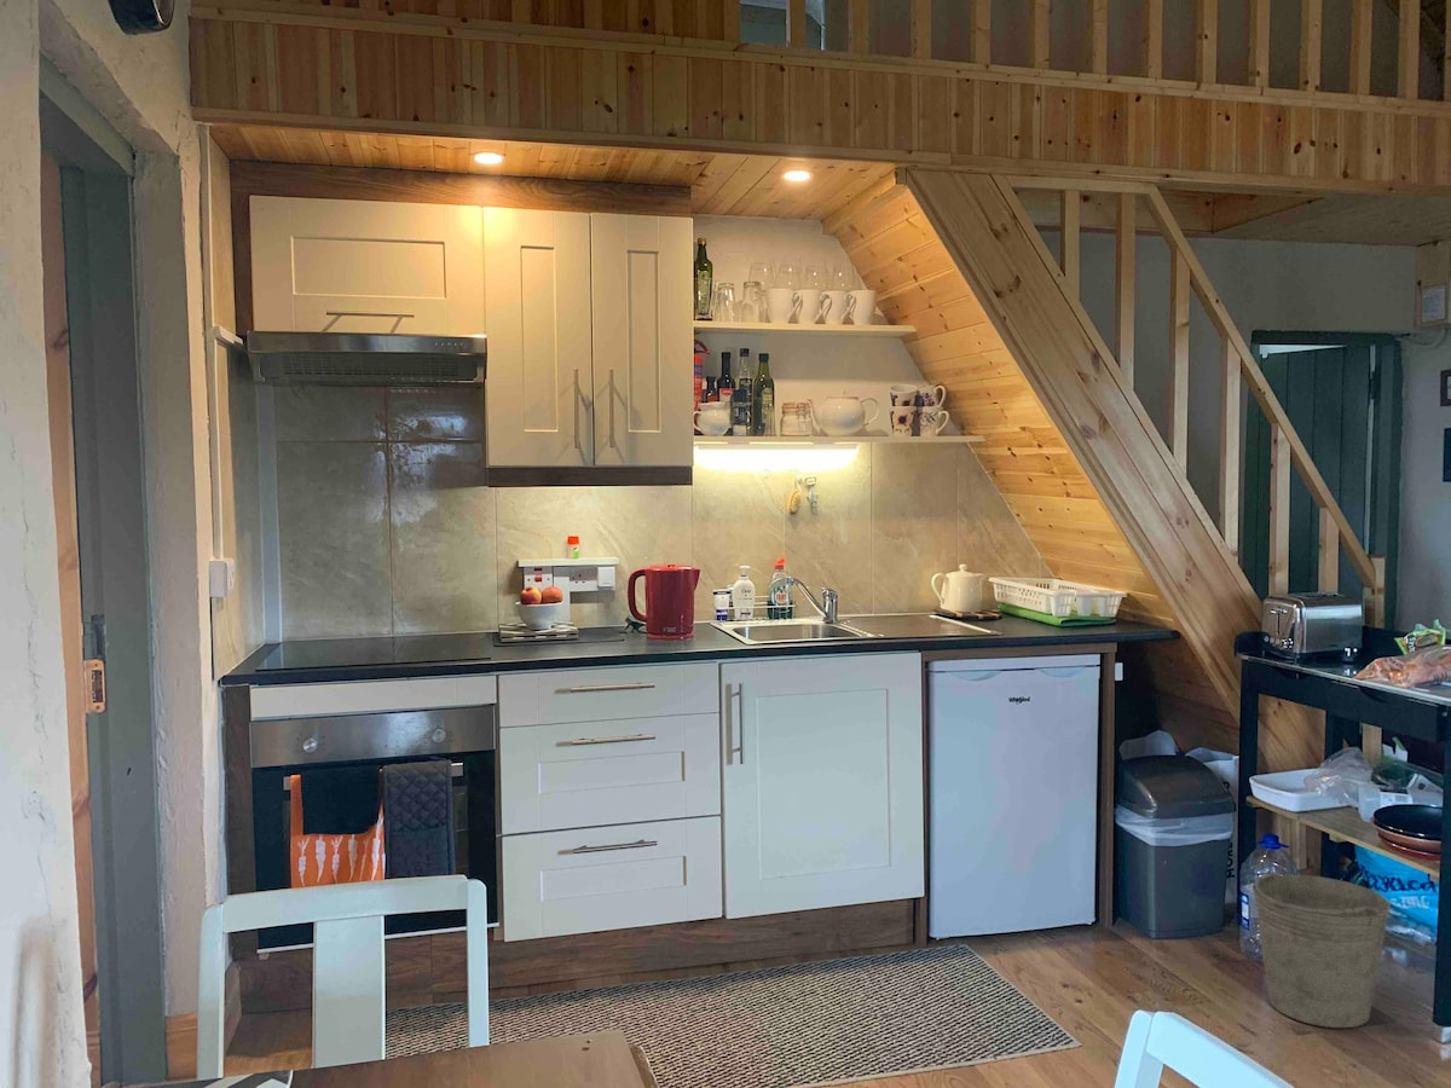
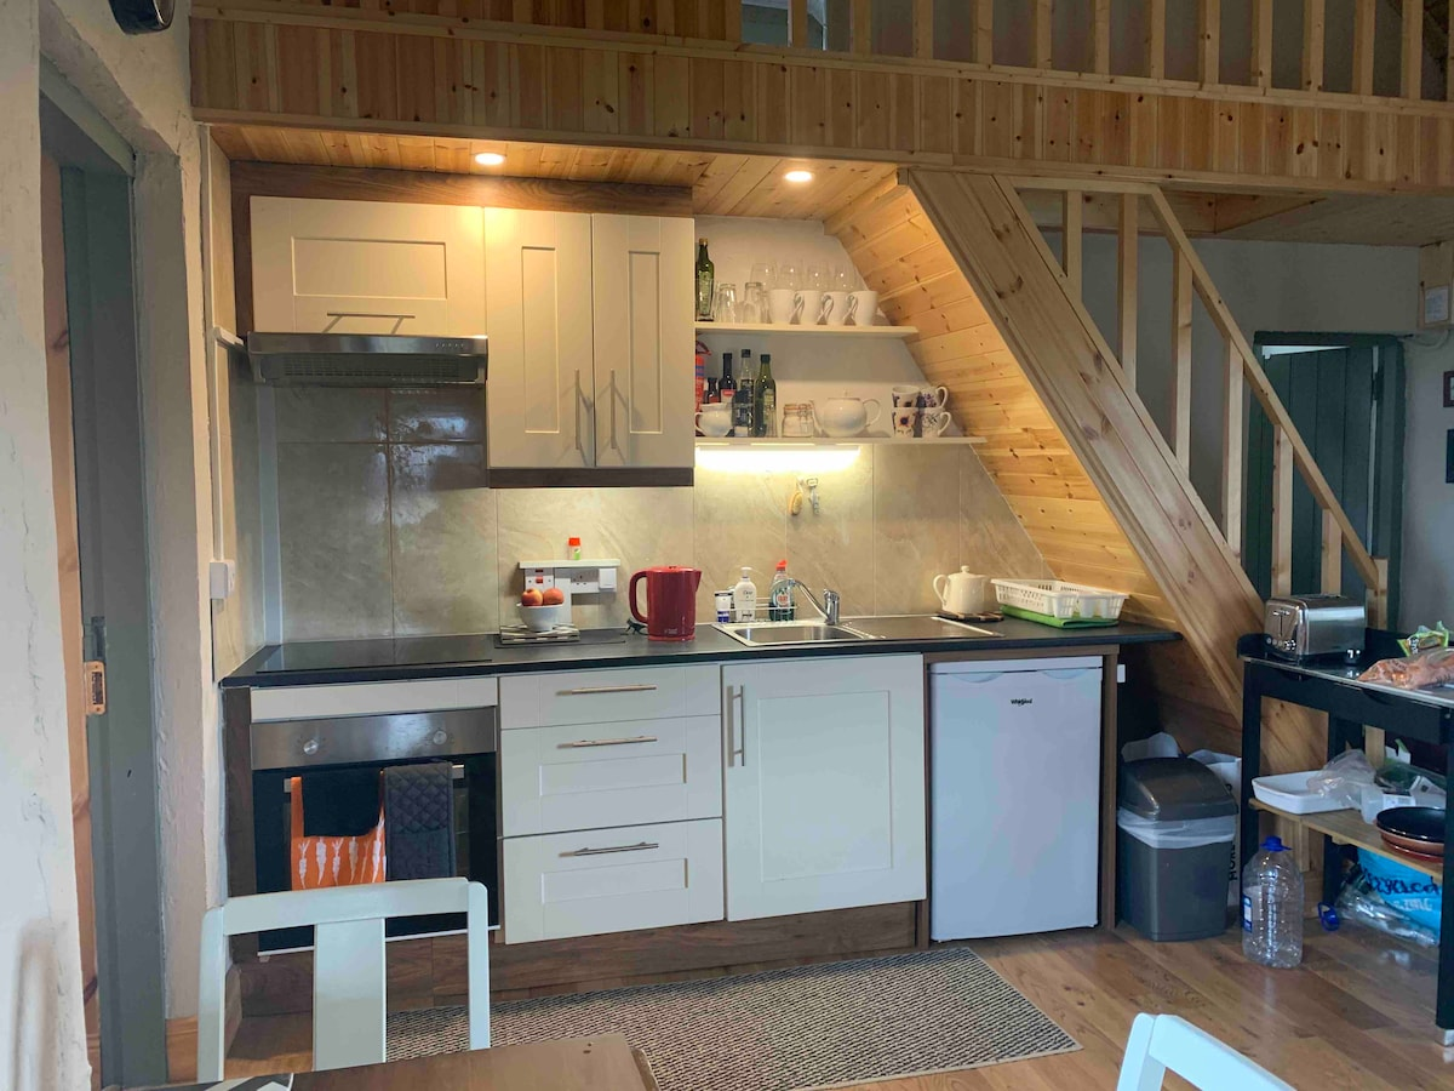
- bucket (1318, 948)
